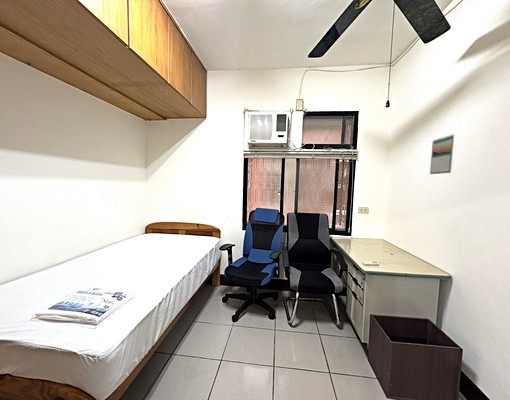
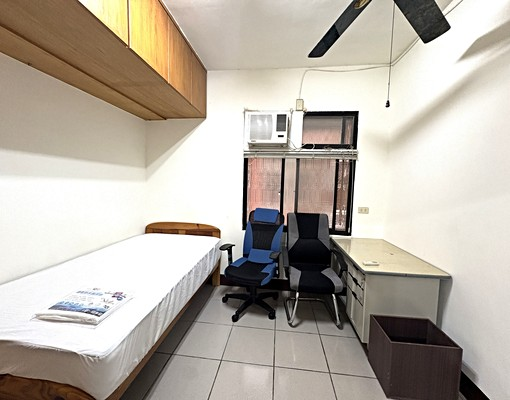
- calendar (441, 155)
